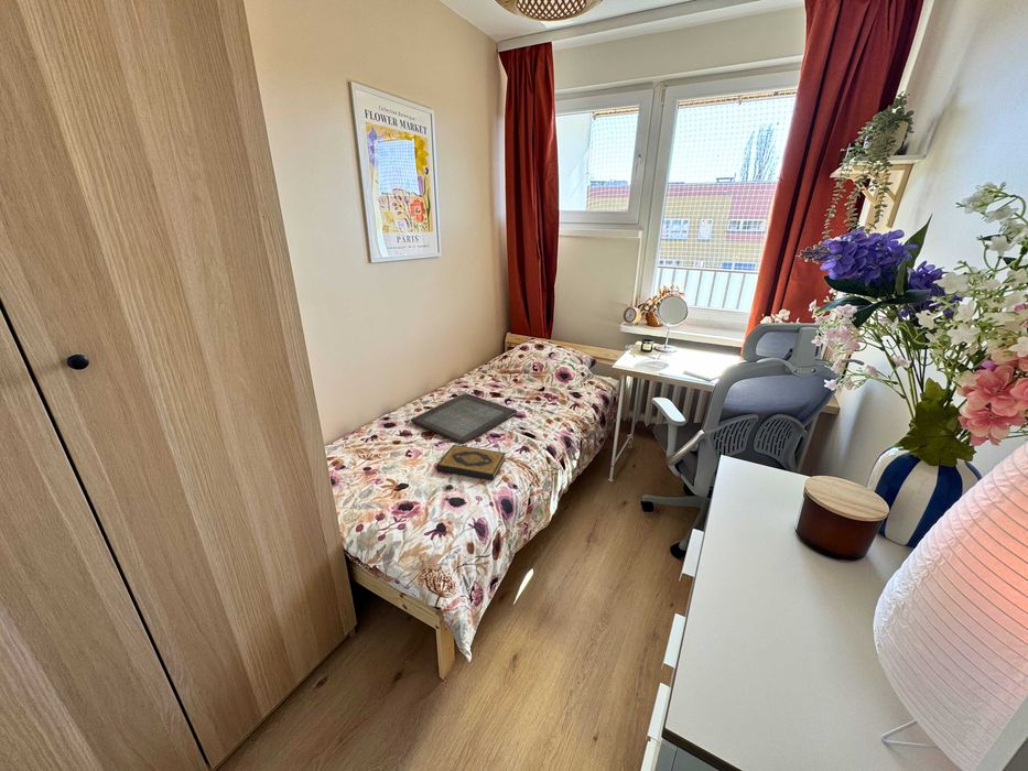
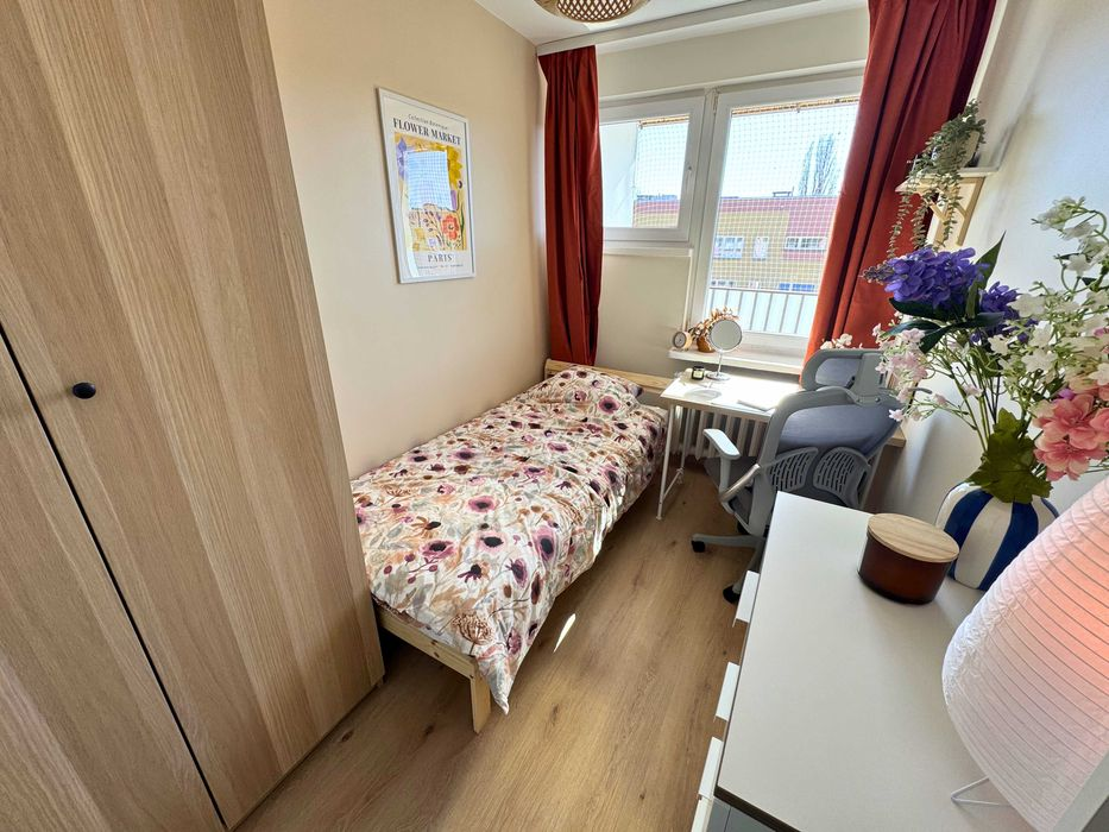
- hardback book (472, 461)
- serving tray (464, 415)
